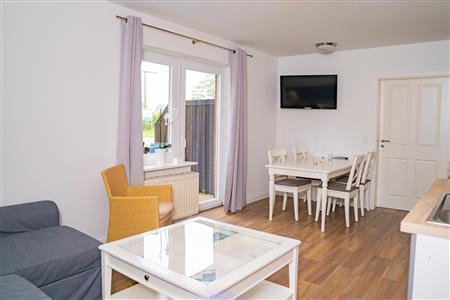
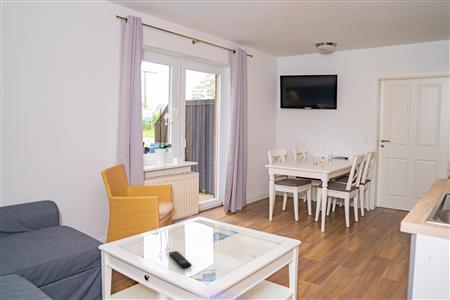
+ remote control (179, 259)
